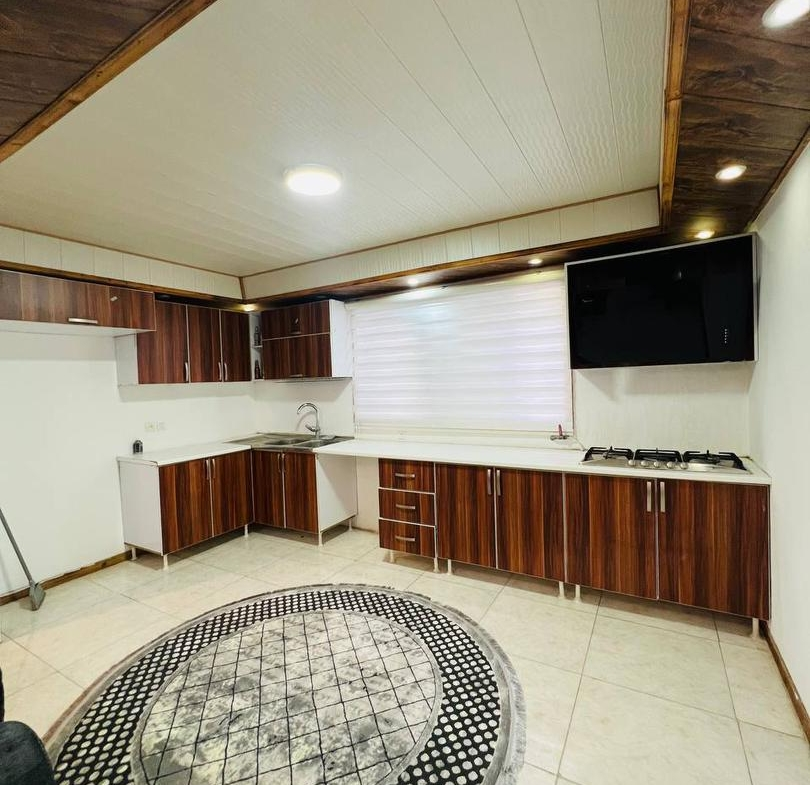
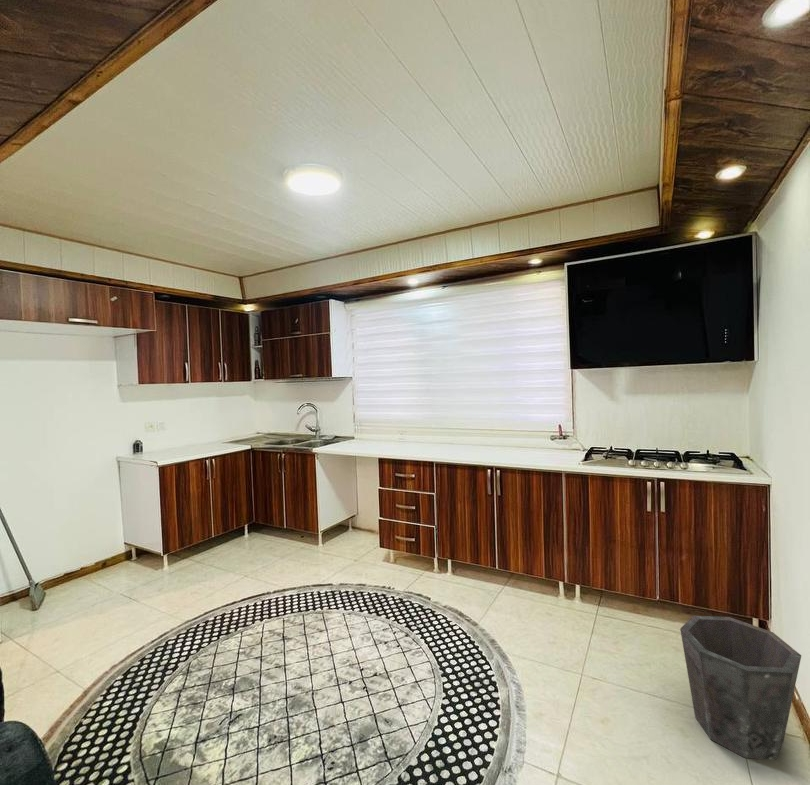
+ waste bin (737, 685)
